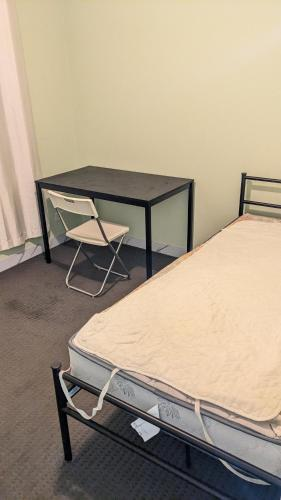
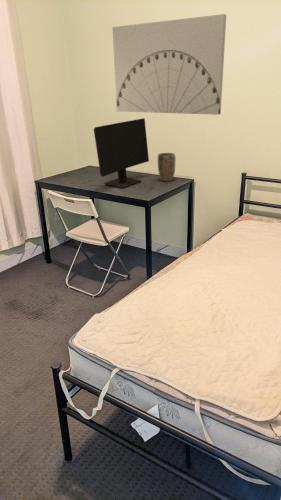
+ plant pot (166, 167)
+ computer monitor (121, 153)
+ wall art (164, 69)
